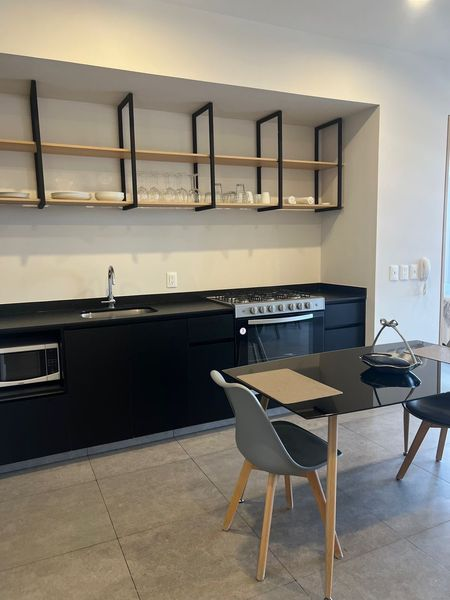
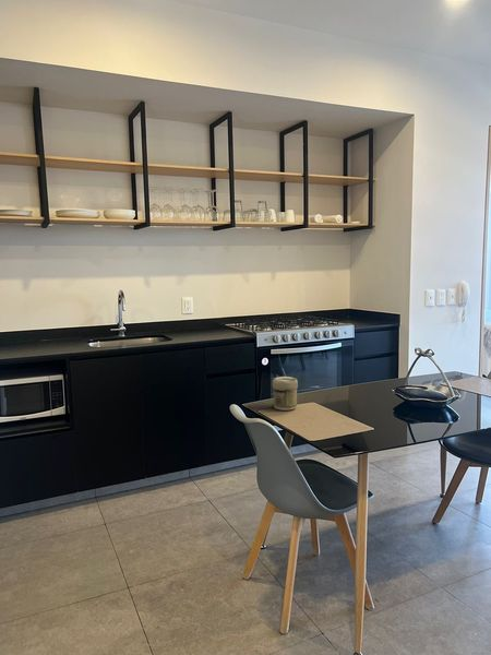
+ jar (285, 393)
